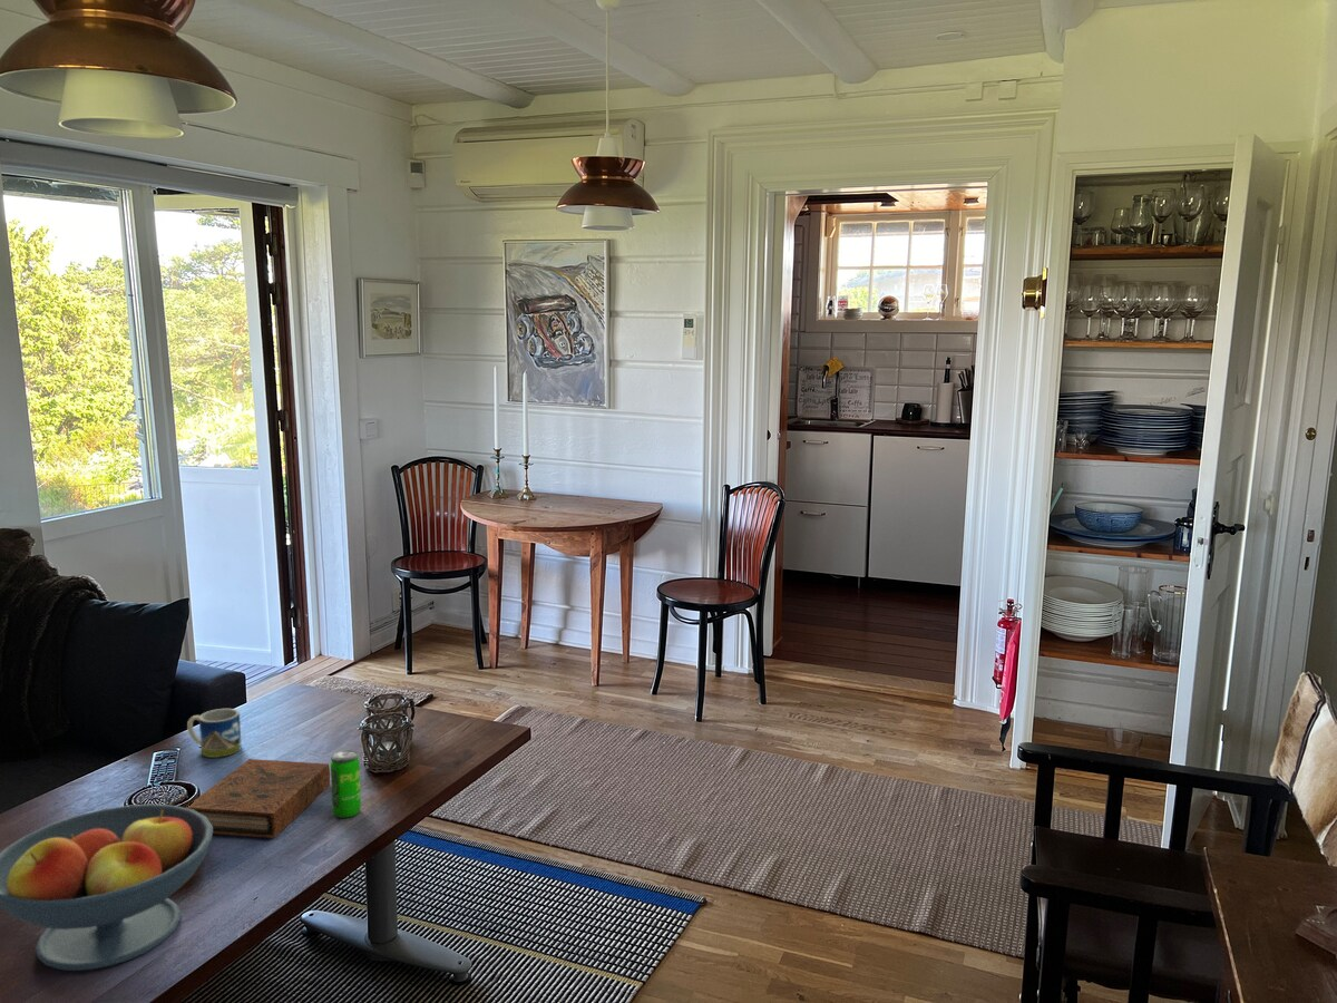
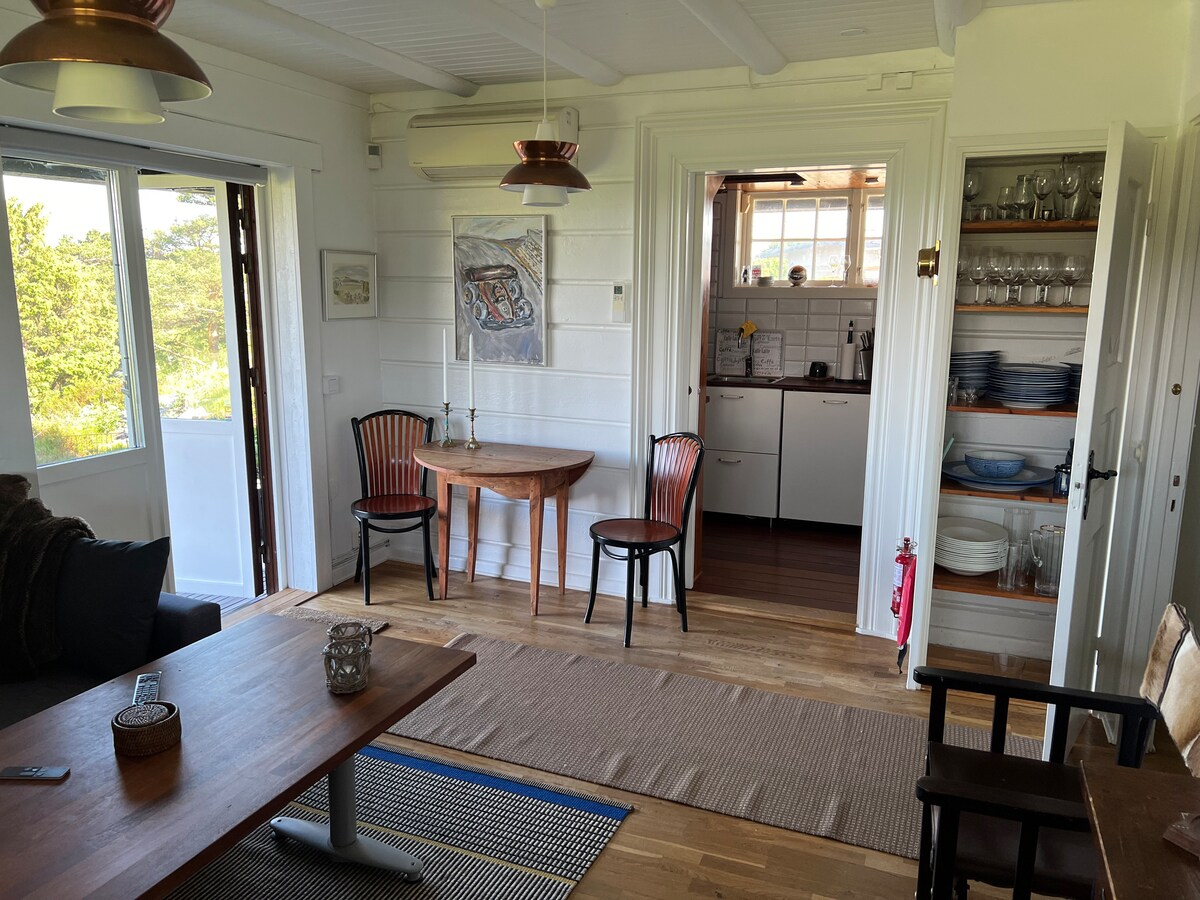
- book (261, 796)
- mug (213, 731)
- beverage can (345, 783)
- fruit bowl (106, 876)
